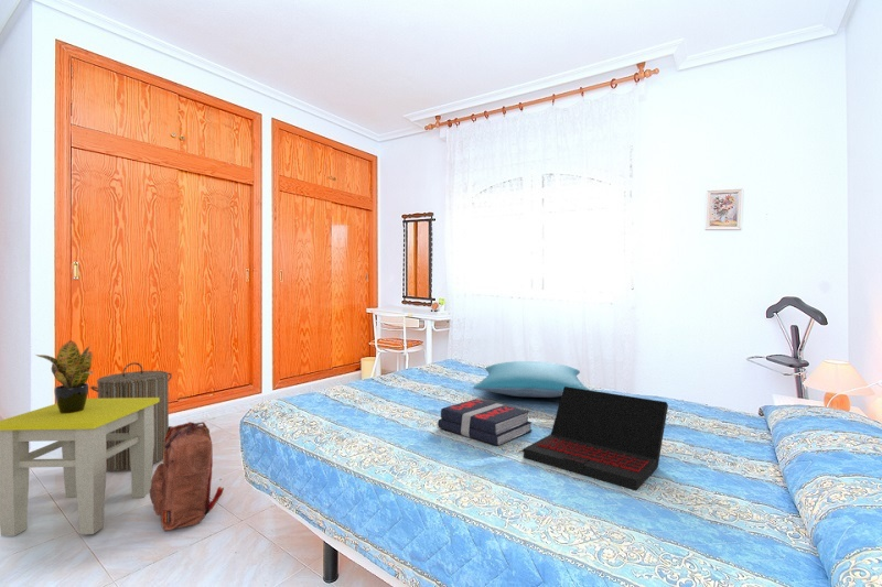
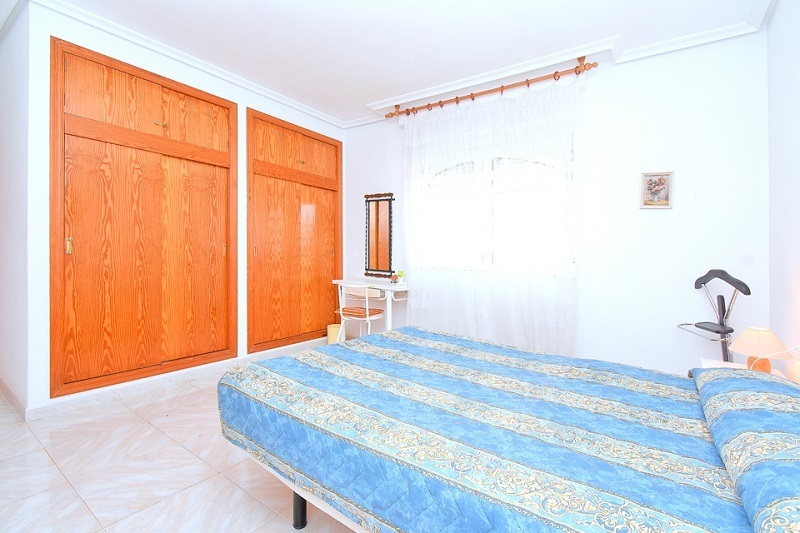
- laptop (595, 428)
- backpack (190, 467)
- stool (83, 460)
- pillow (531, 379)
- laundry hamper (135, 396)
- potted plant (71, 374)
- book (484, 420)
